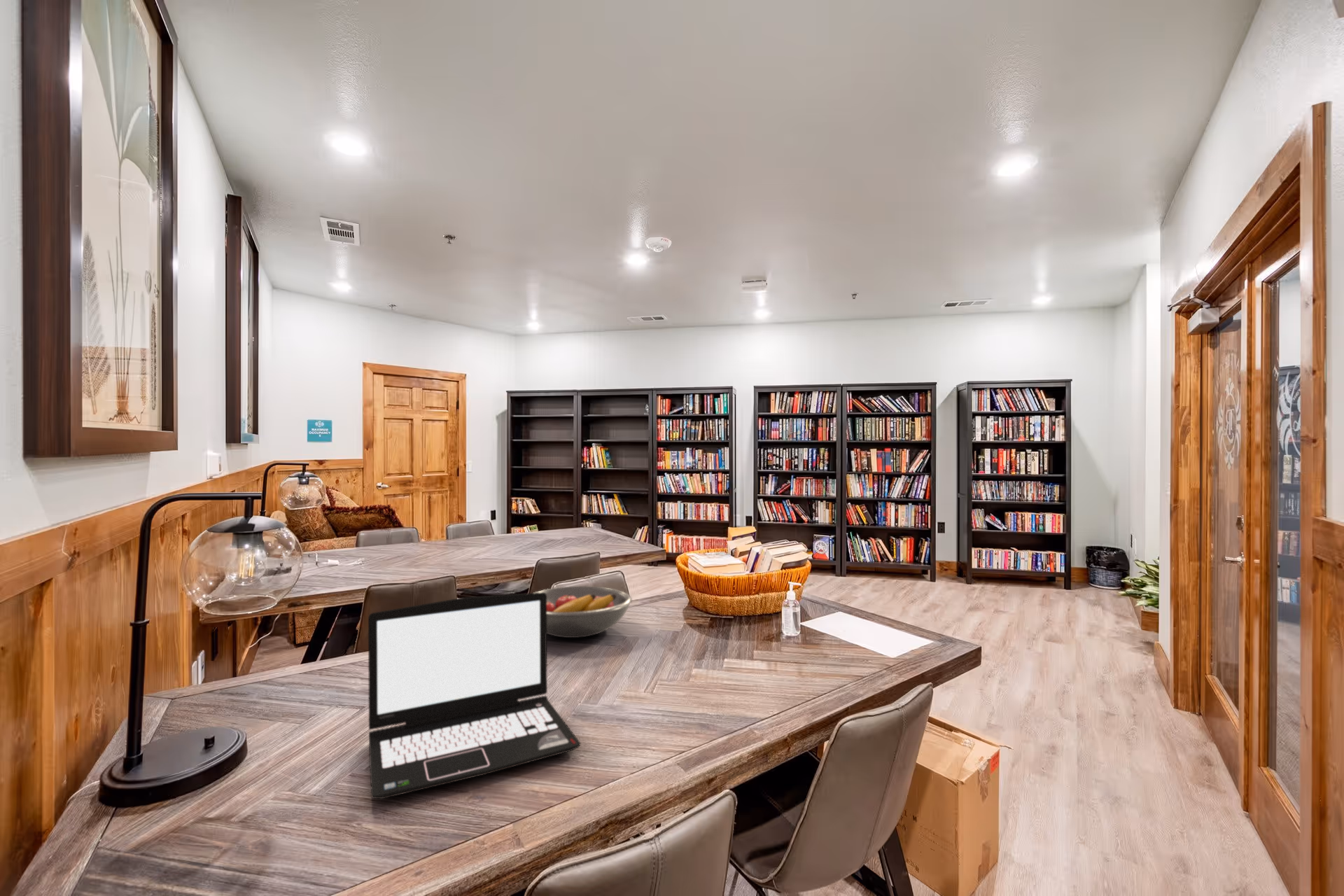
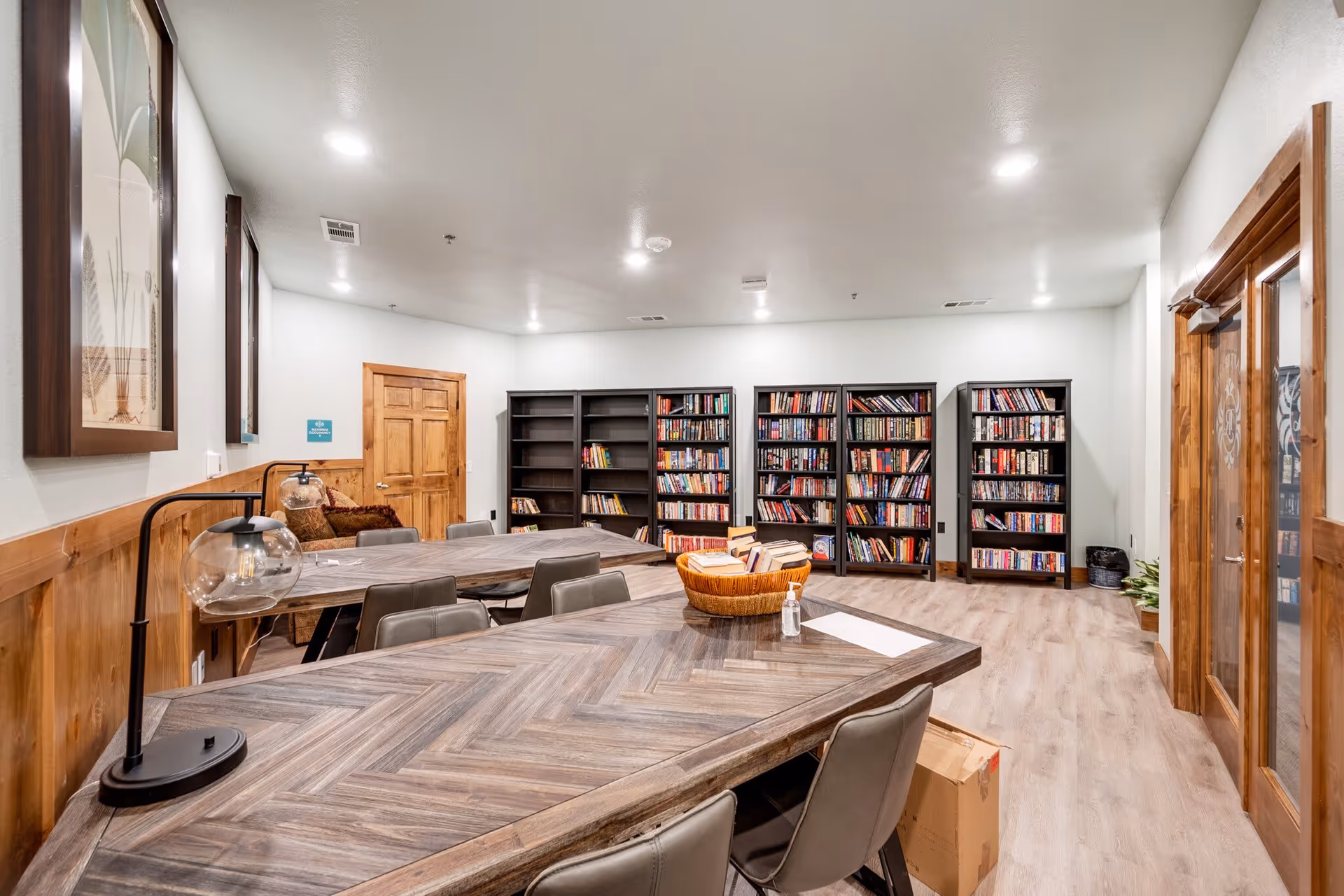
- laptop (473, 680)
- fruit bowl (575, 610)
